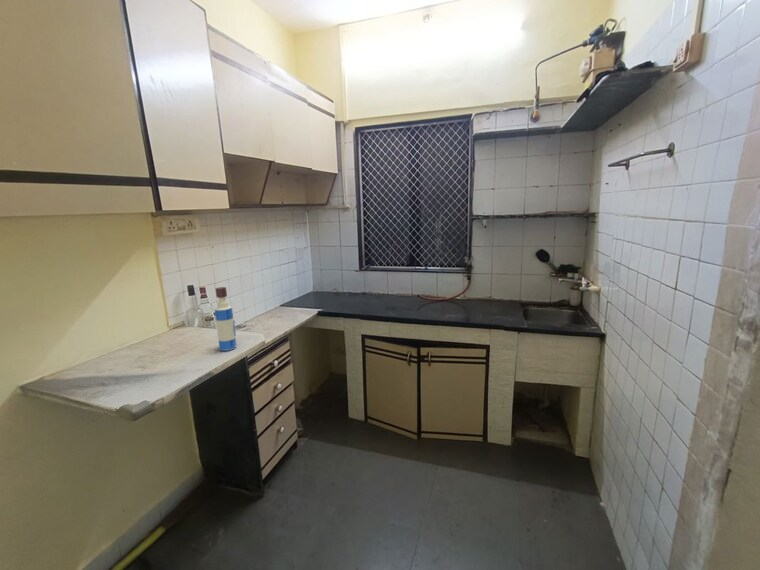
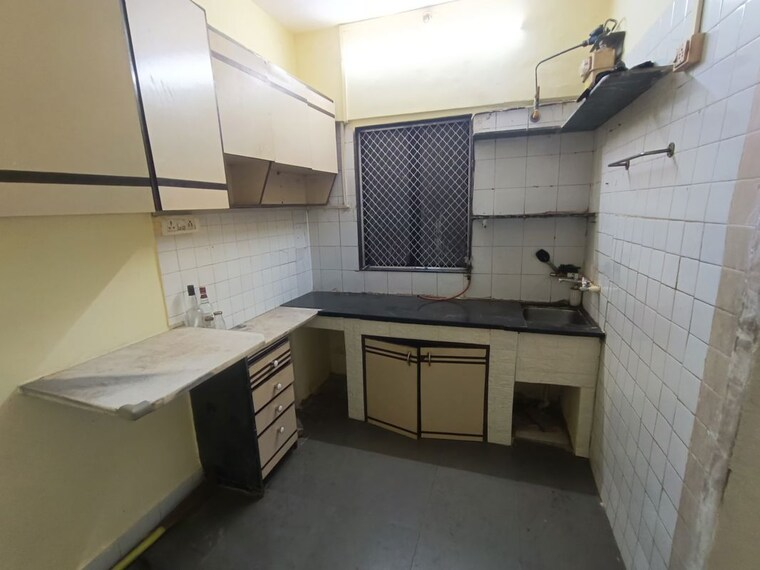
- tequila bottle (224, 318)
